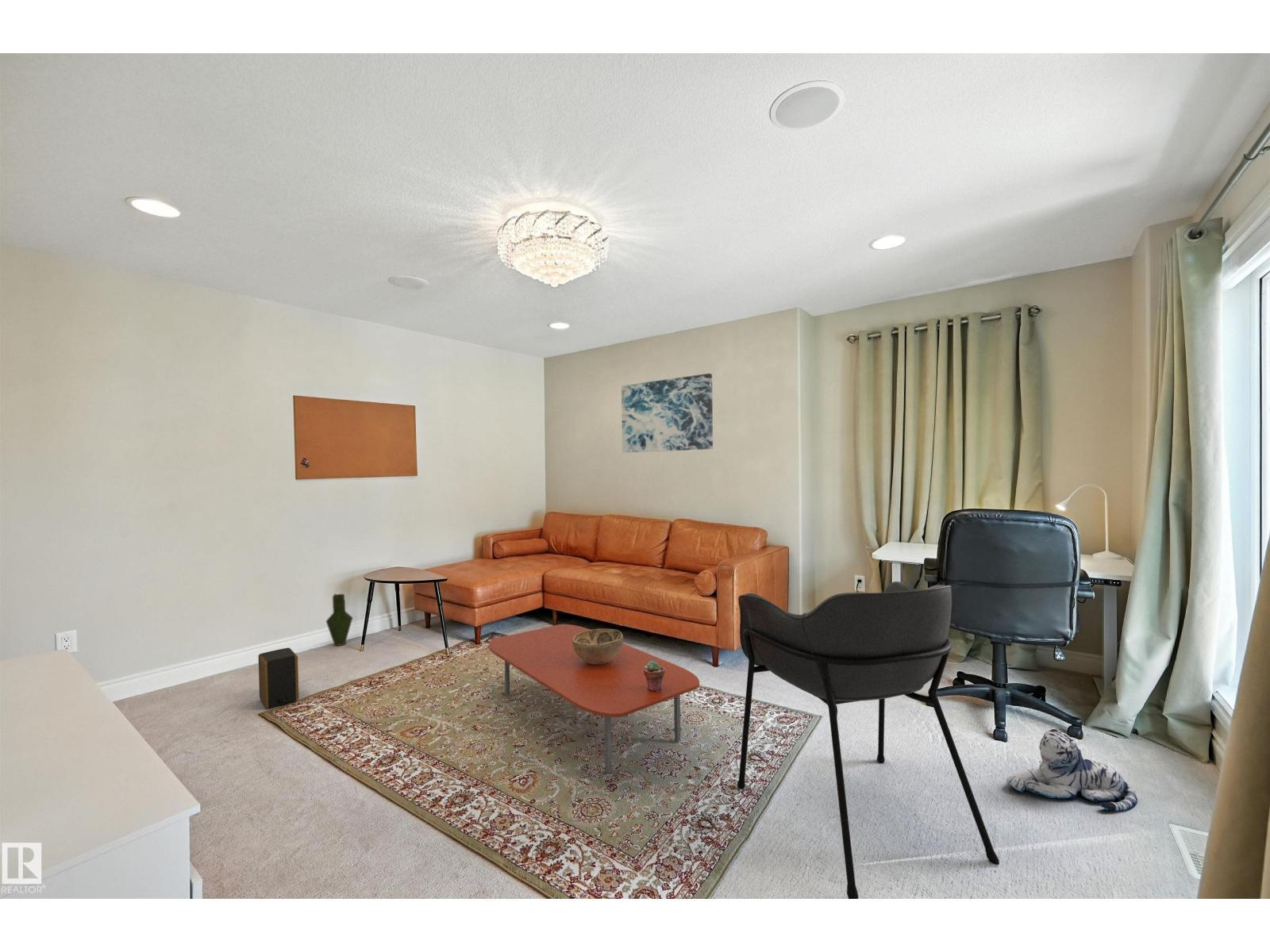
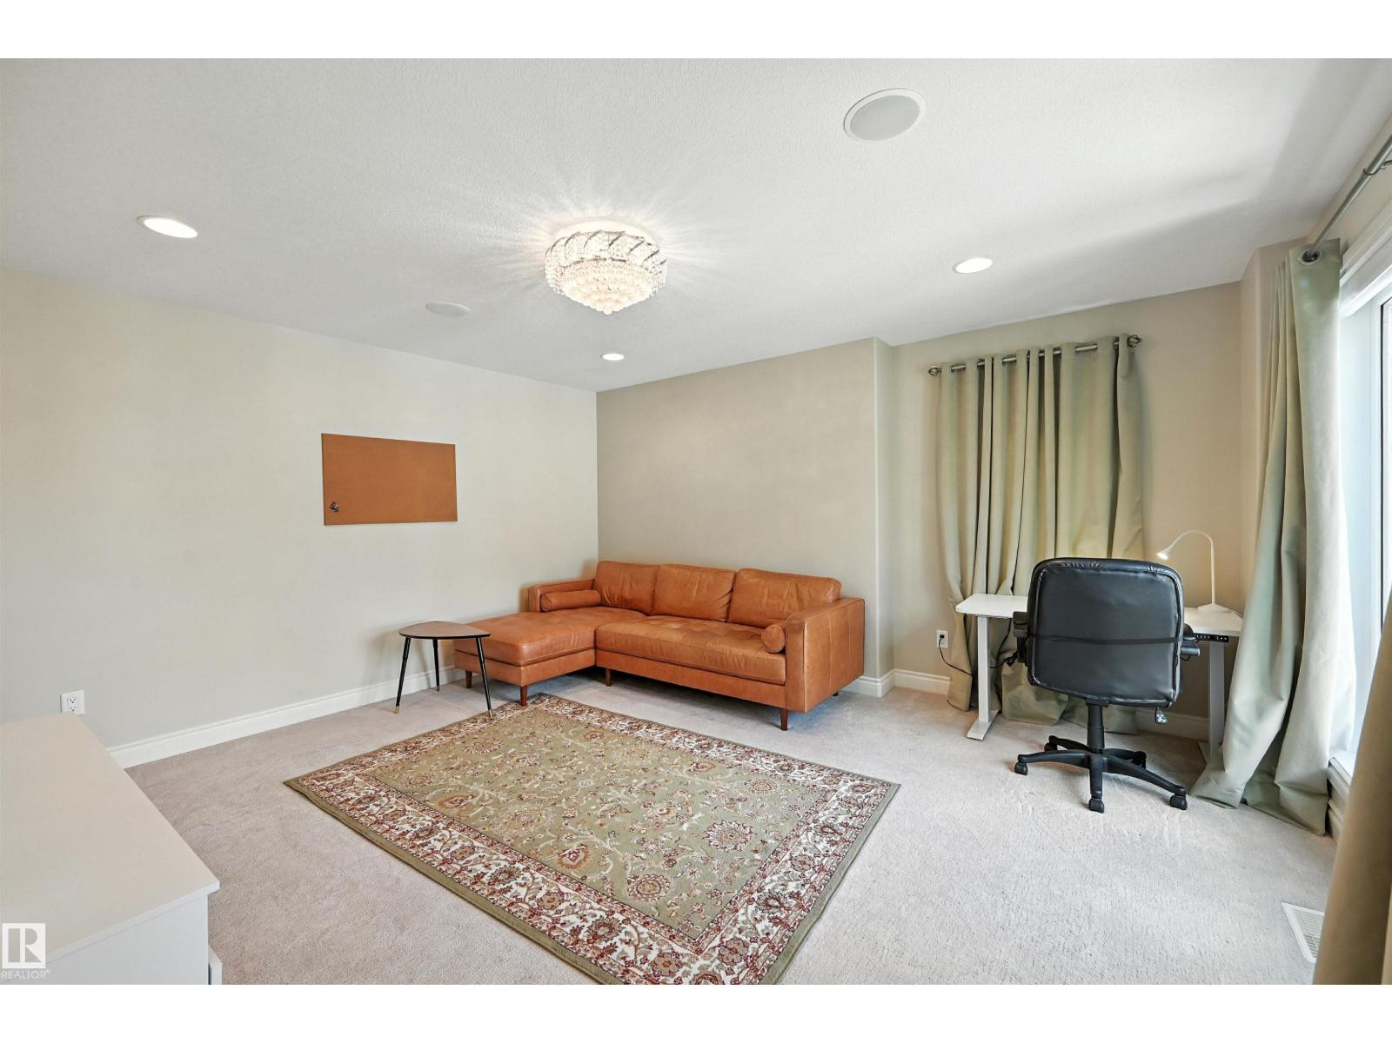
- wall art (664, 415)
- armchair (852, 693)
- plush toy (1071, 763)
- coffee table (583, 686)
- decorative bowl (598, 647)
- potted succulent (654, 674)
- speaker (278, 677)
- vase (339, 619)
